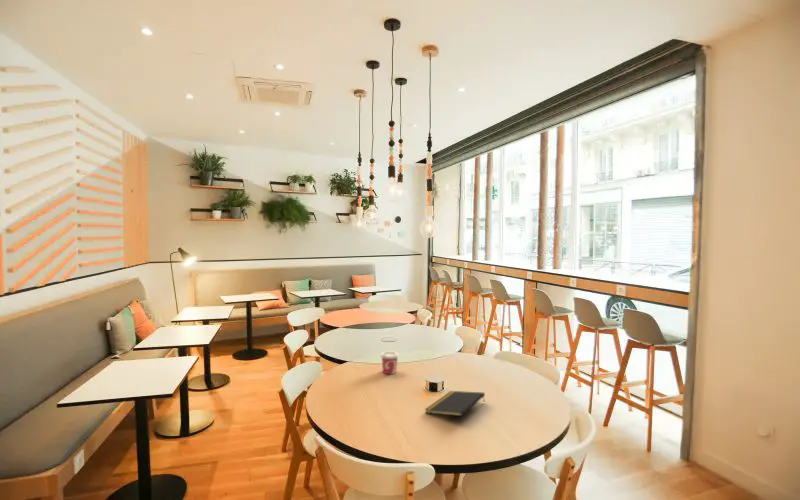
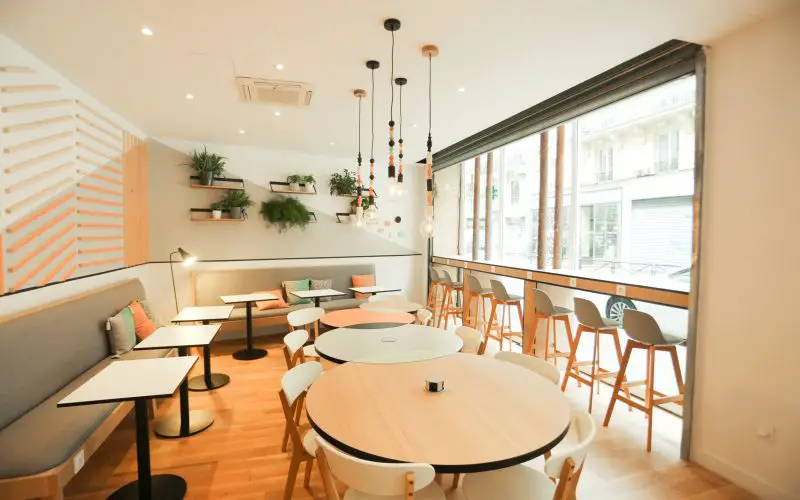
- cup (389, 362)
- notepad (455, 402)
